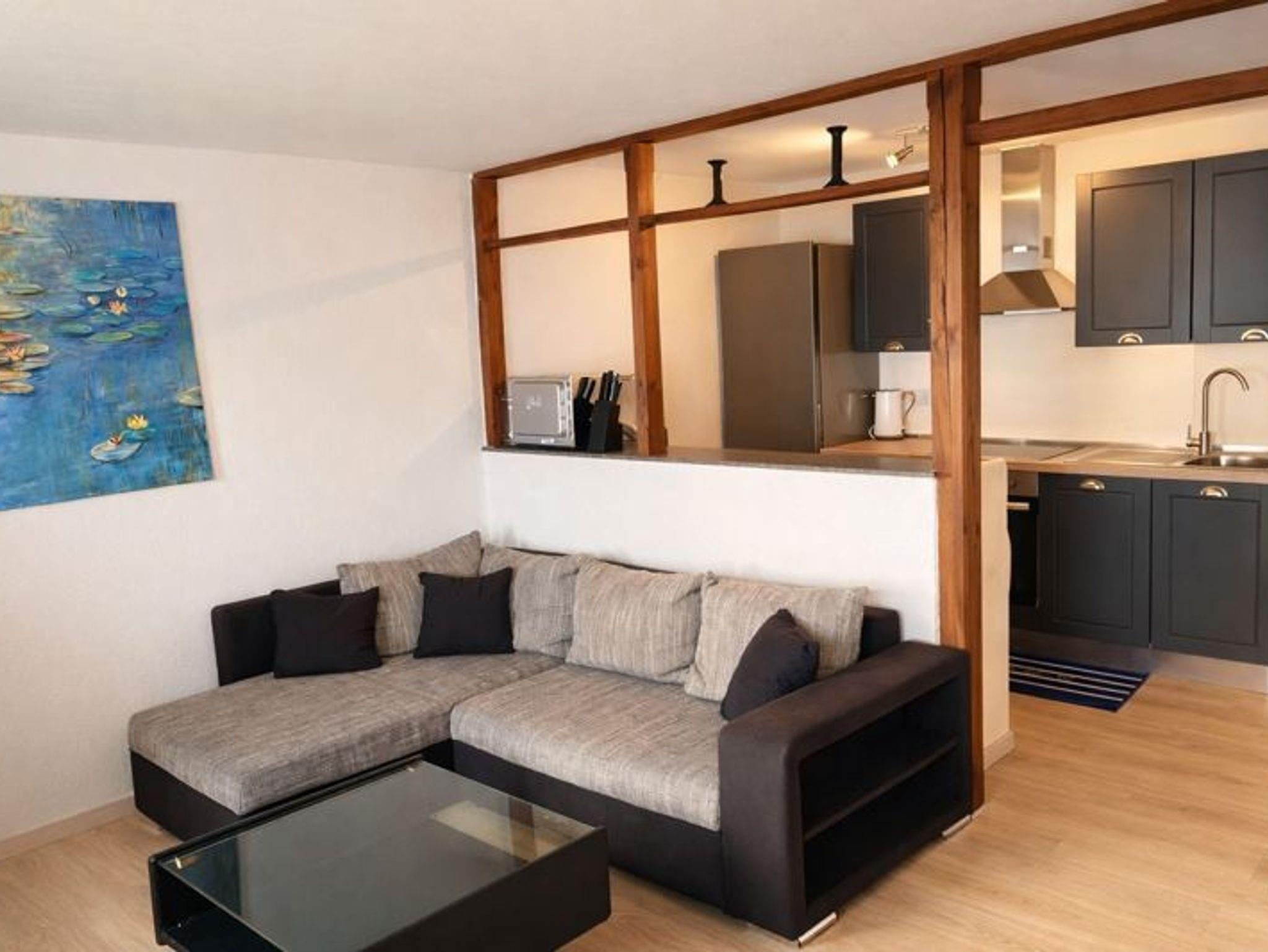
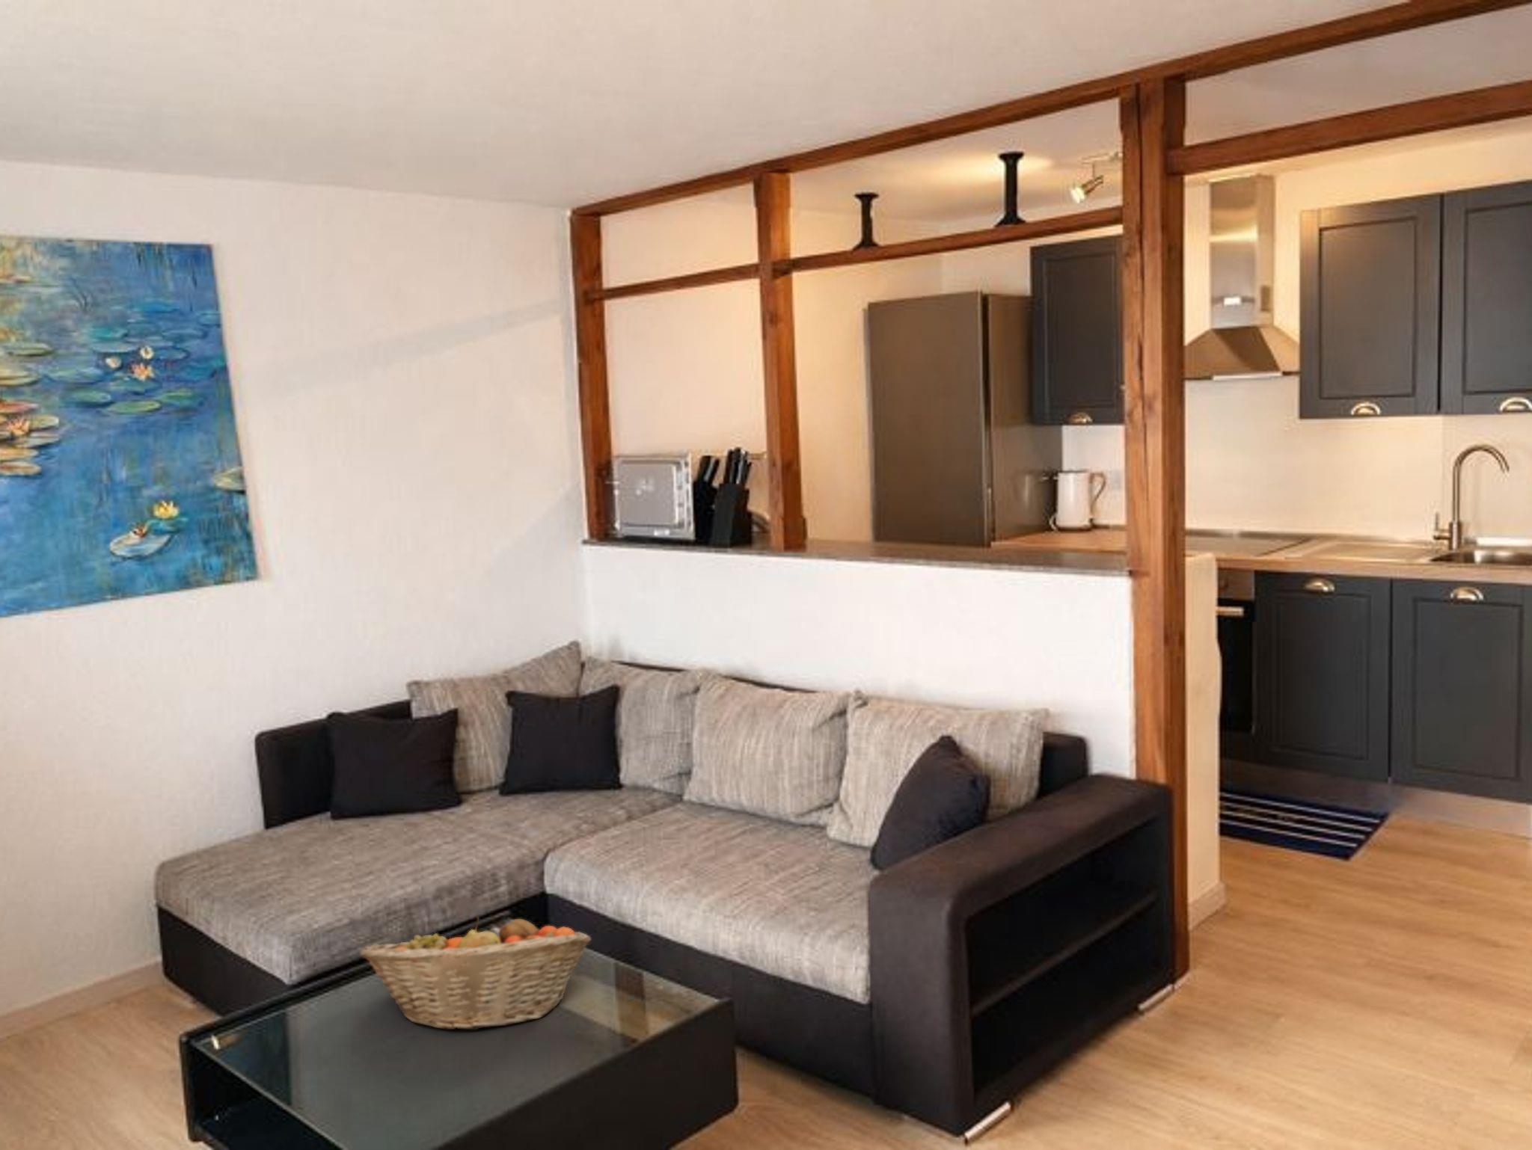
+ fruit basket (477, 960)
